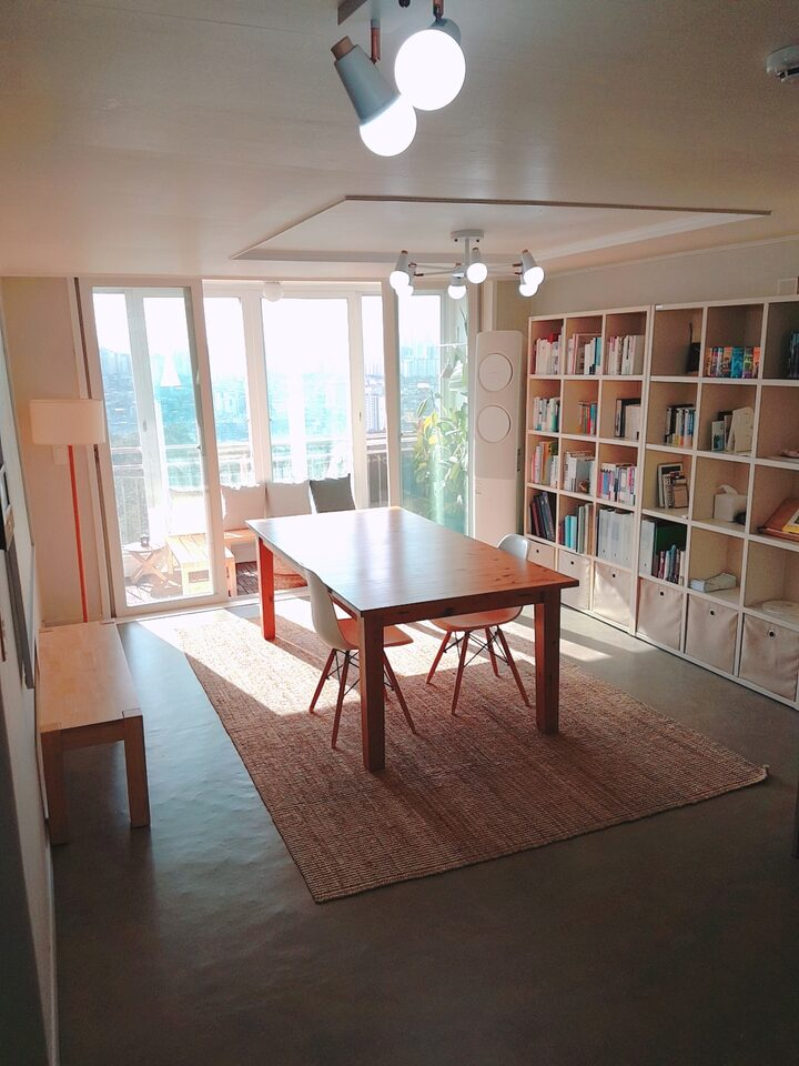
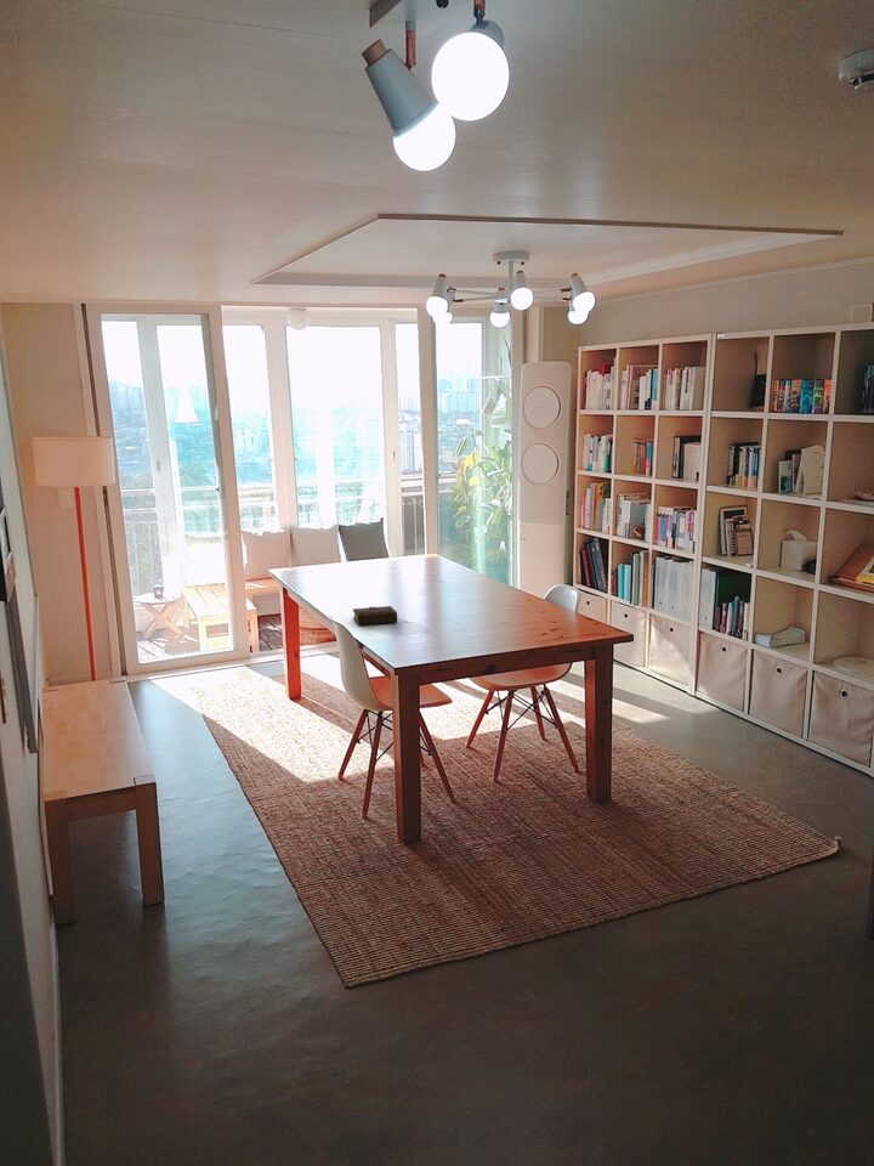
+ book (381, 615)
